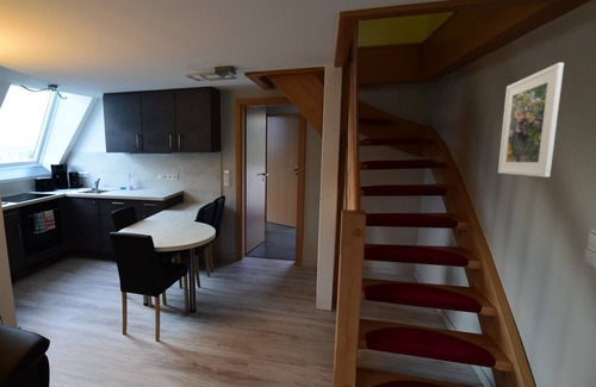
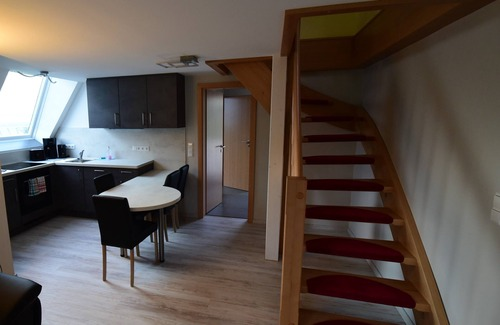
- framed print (526, 126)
